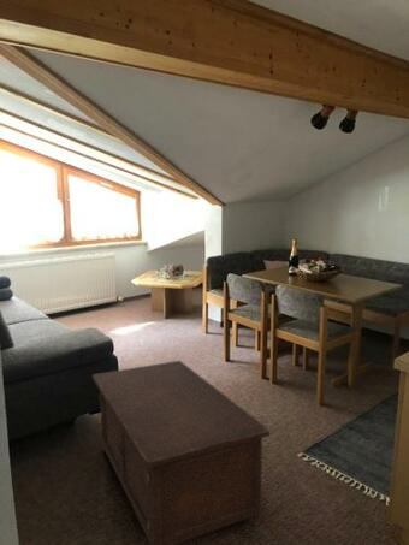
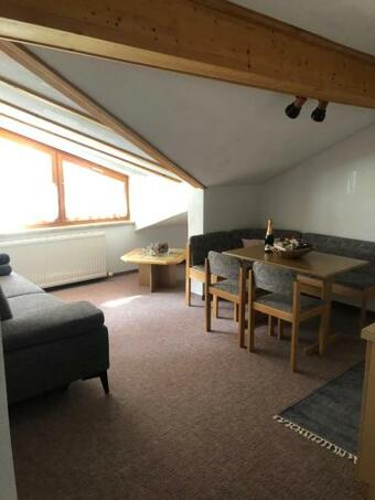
- cabinet (168, 442)
